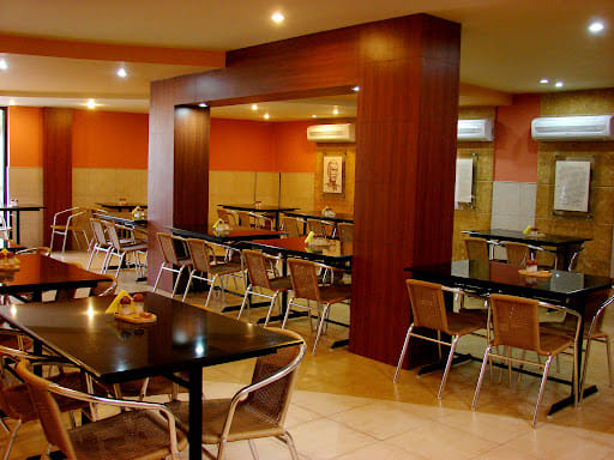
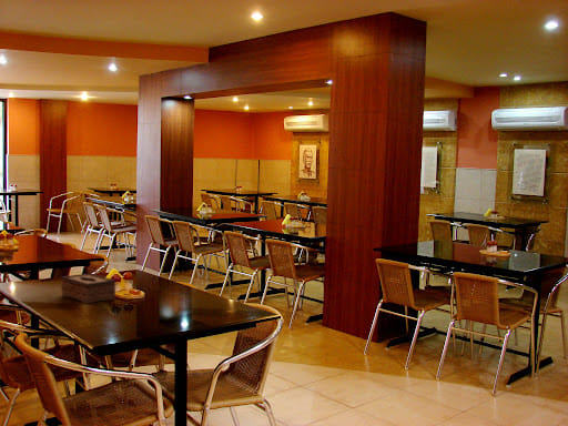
+ tissue box (88, 287)
